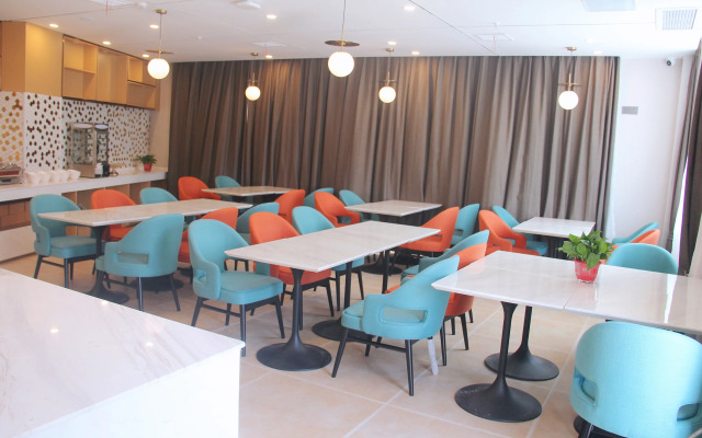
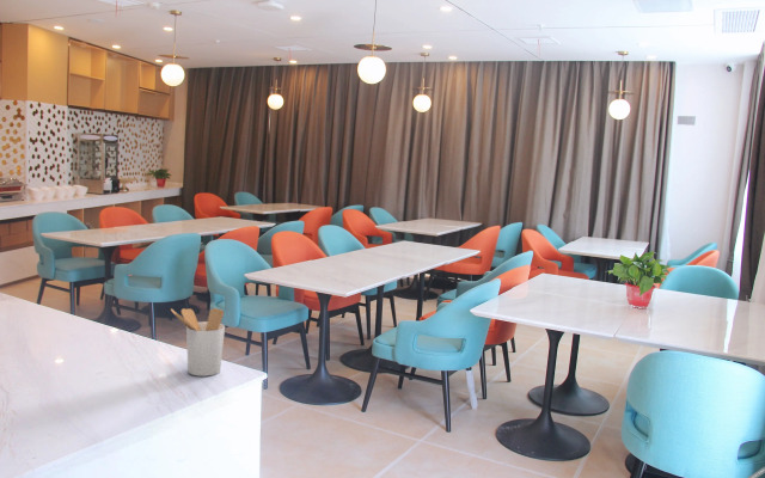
+ utensil holder (196, 338)
